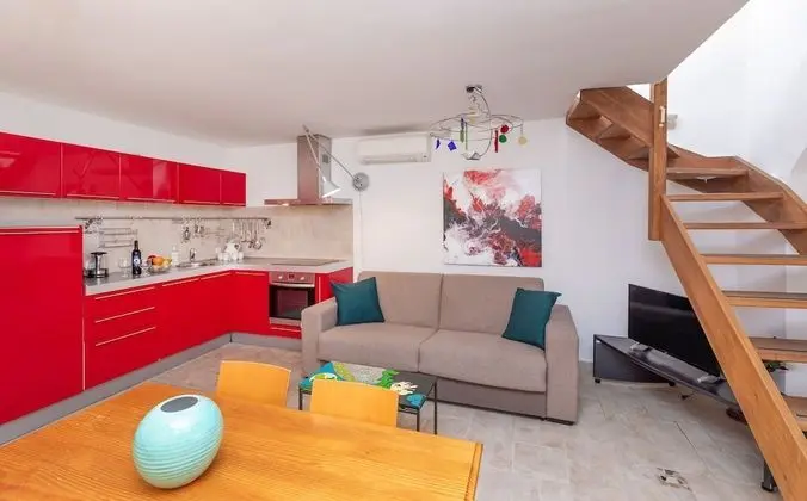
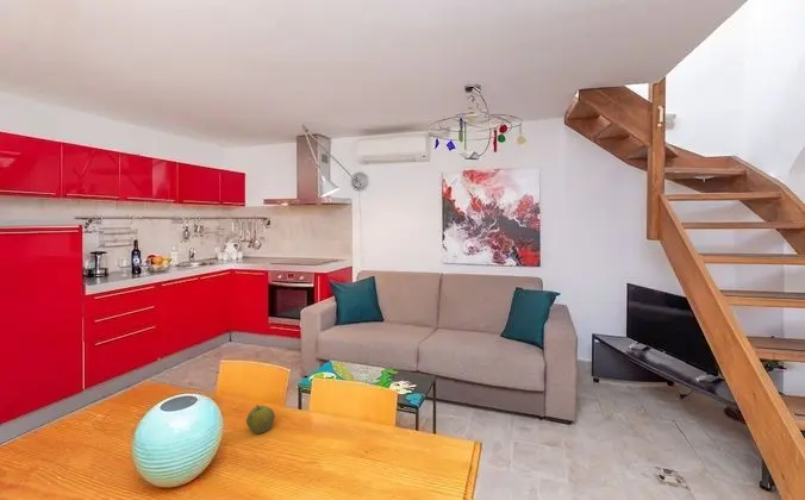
+ apple (260, 417)
